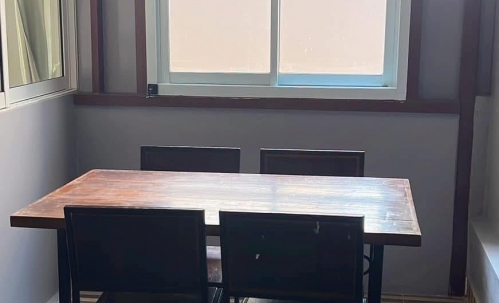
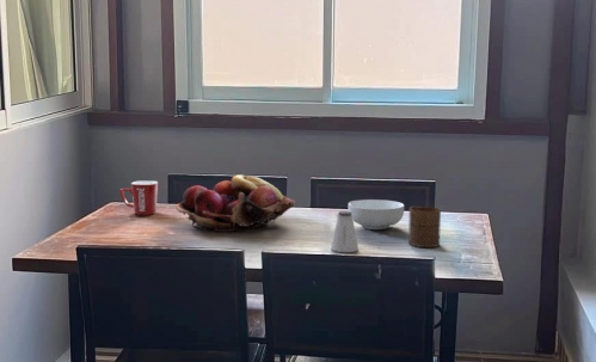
+ cereal bowl (375, 215)
+ saltshaker (344, 231)
+ fruit basket (236, 201)
+ mug (139, 197)
+ cup (423, 226)
